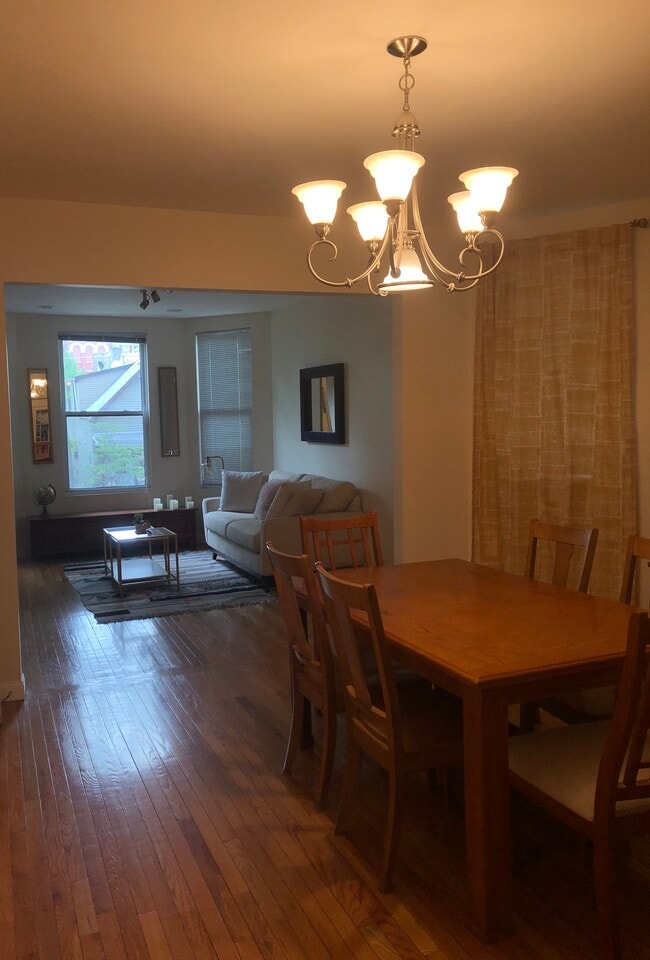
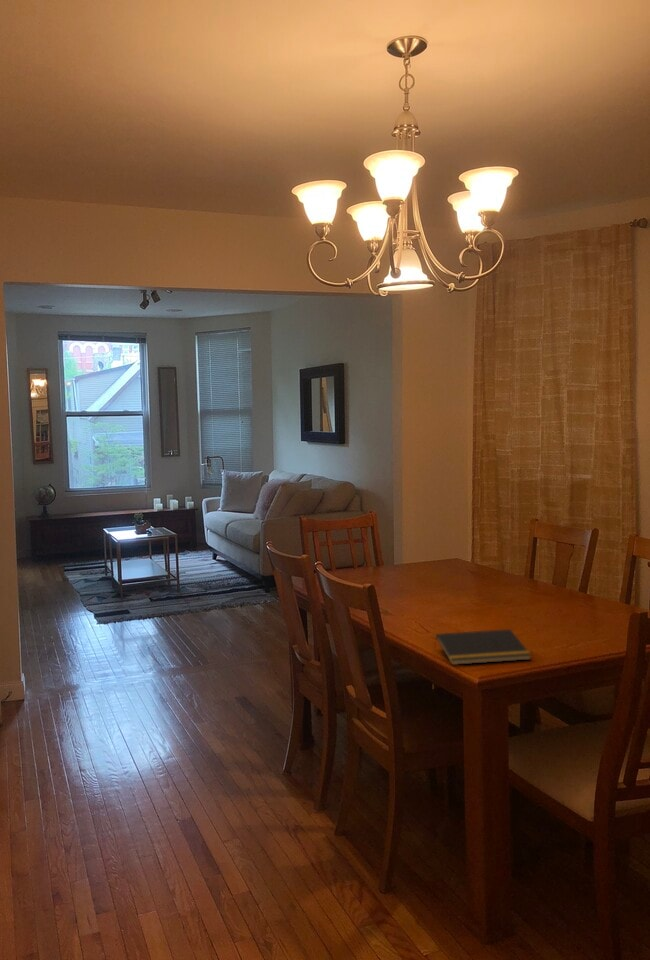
+ notepad (482, 646)
